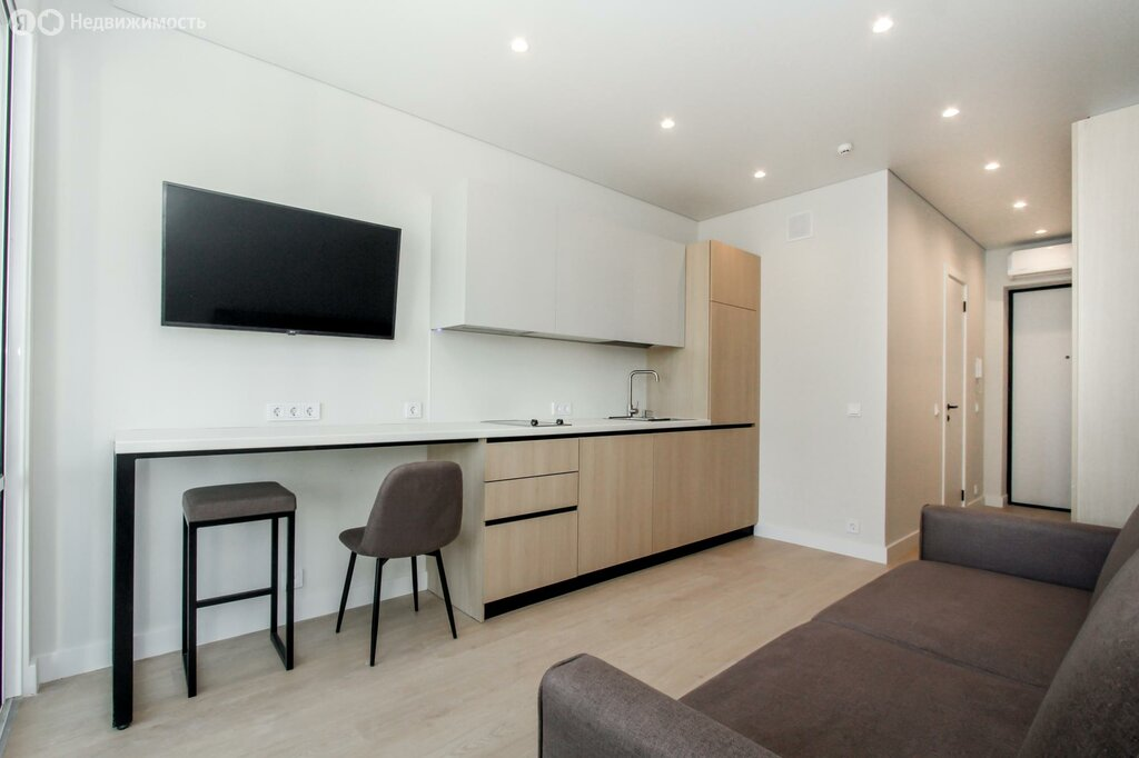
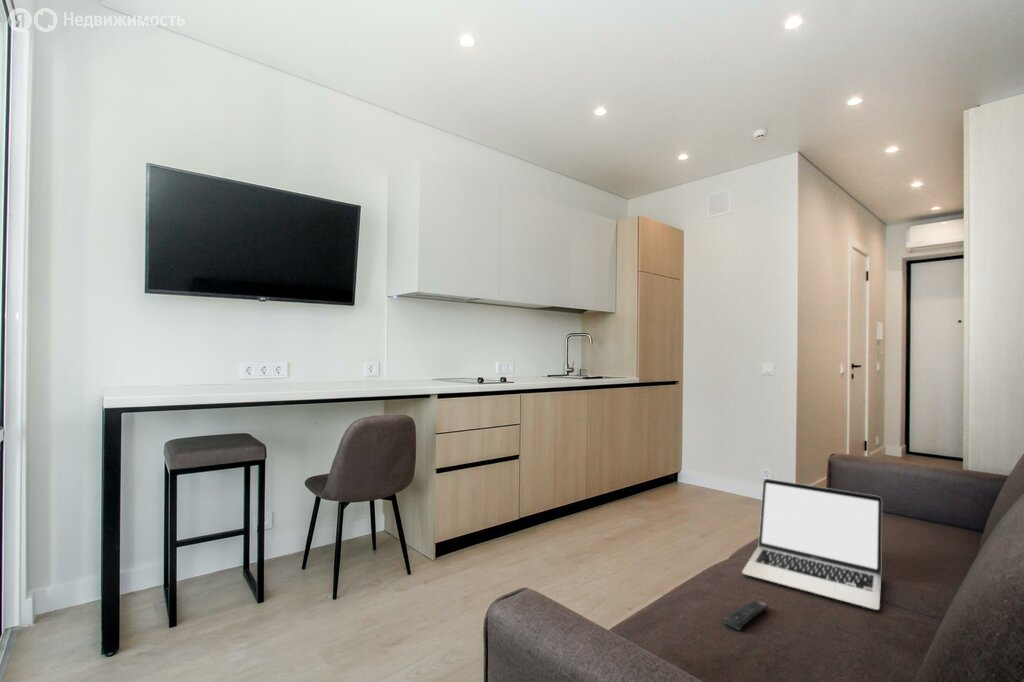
+ laptop (812, 535)
+ remote control (747, 612)
